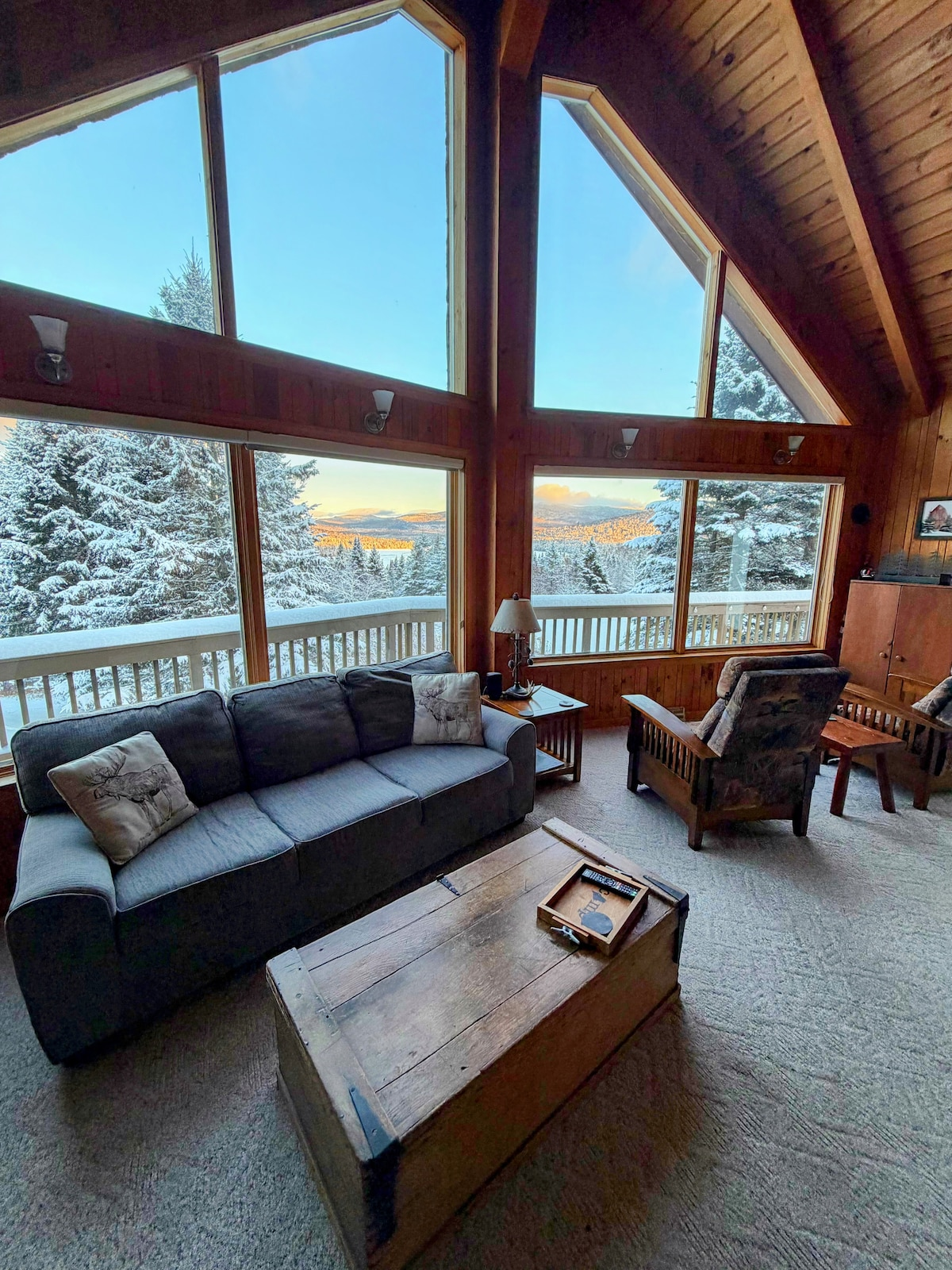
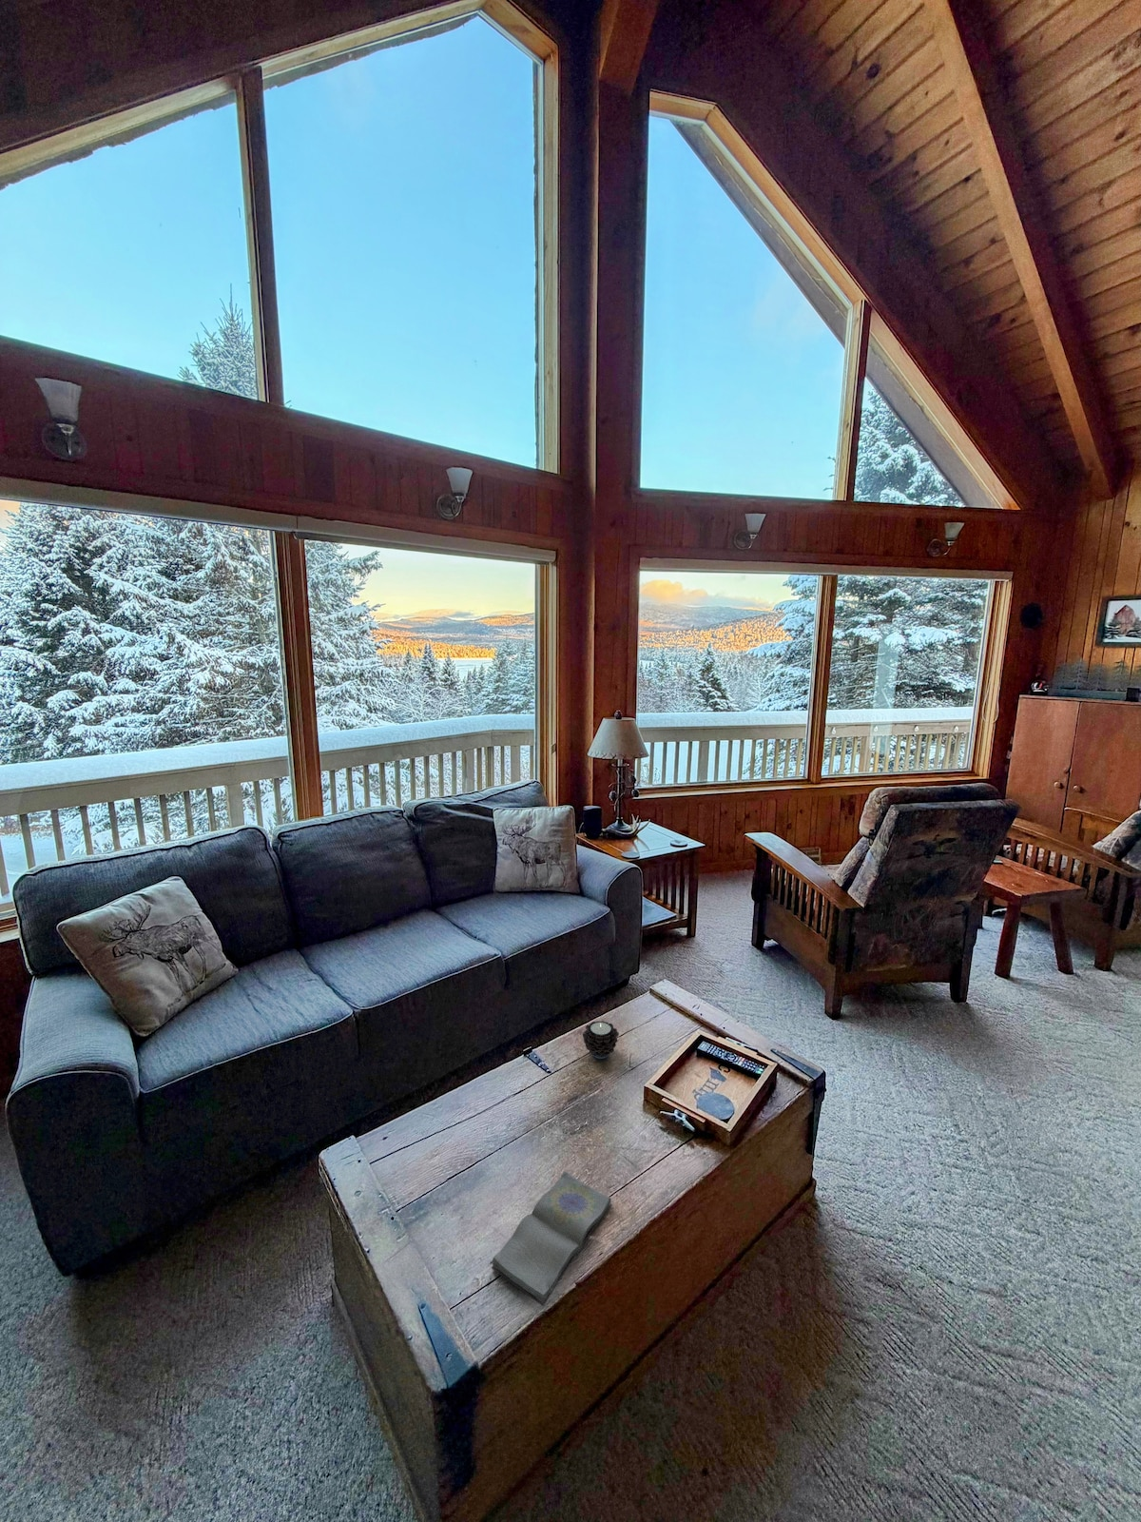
+ diary (555, 1230)
+ candle (600, 1038)
